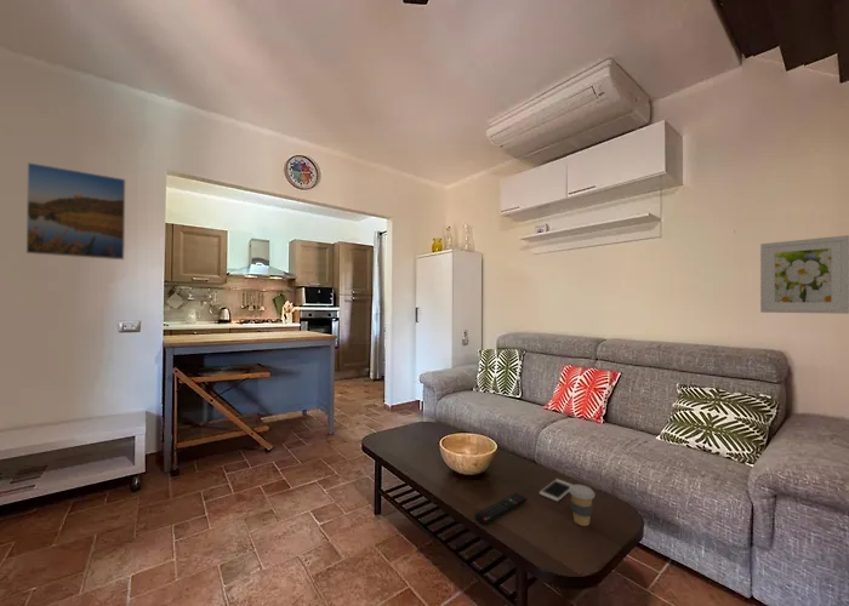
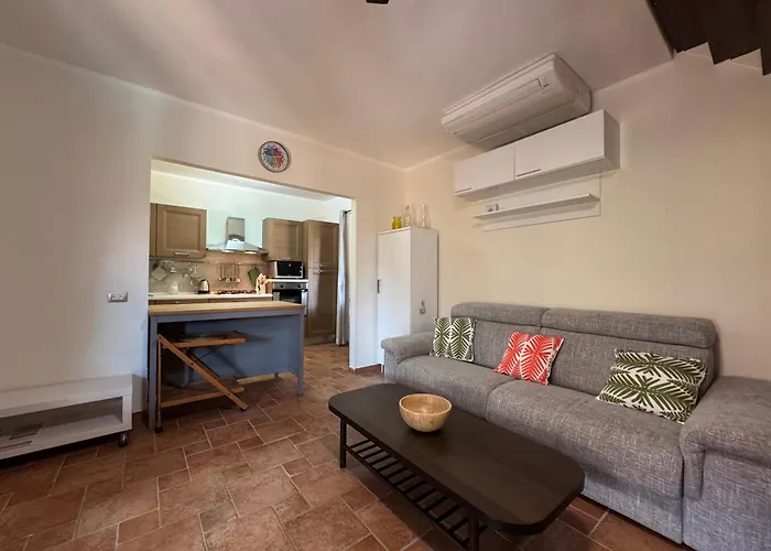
- cell phone (557, 490)
- remote control (501, 508)
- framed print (79, 213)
- coffee cup (581, 505)
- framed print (802, 276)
